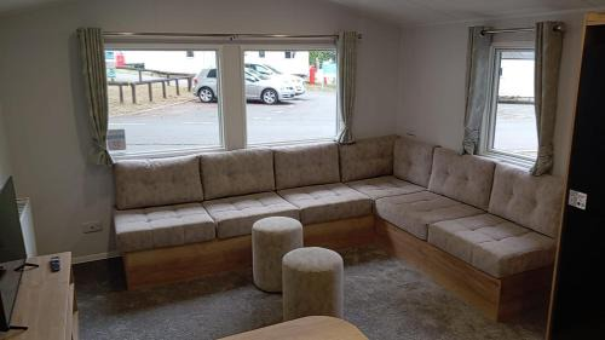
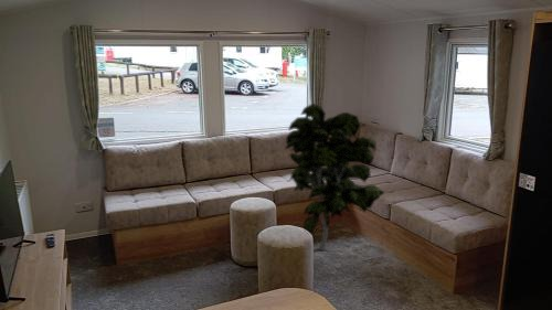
+ indoor plant (331, 180)
